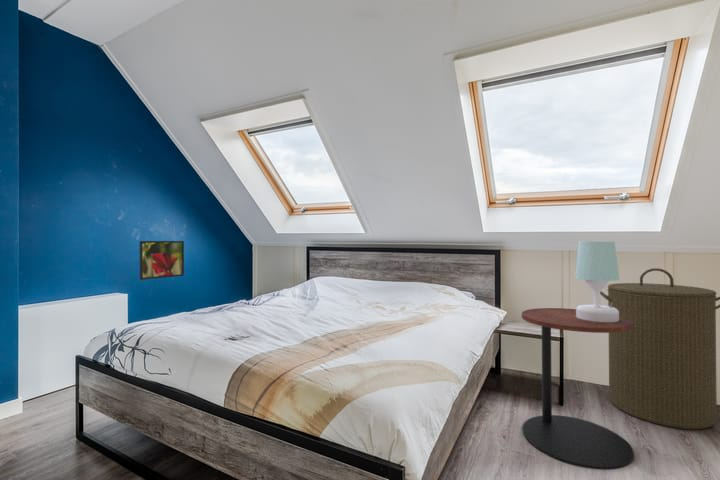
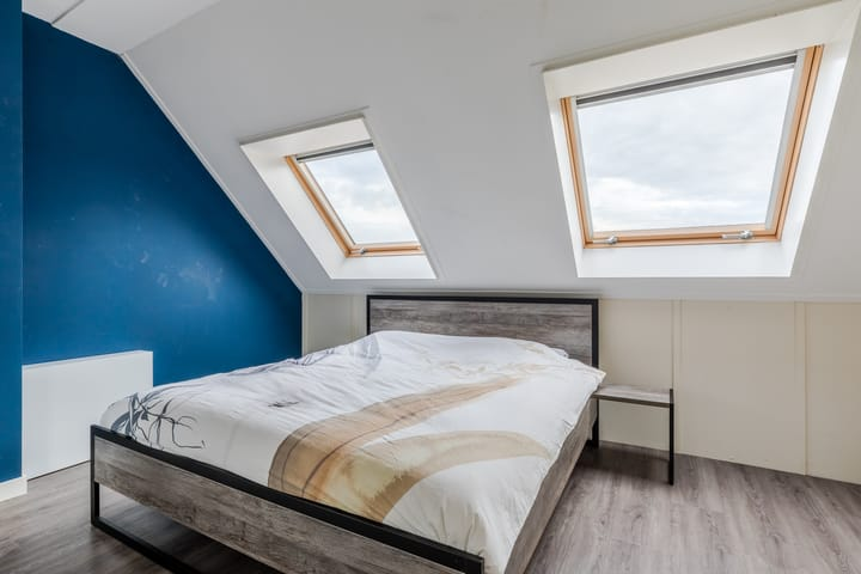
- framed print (162, 259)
- laundry hamper (658, 338)
- side table (550, 378)
- table lamp (596, 278)
